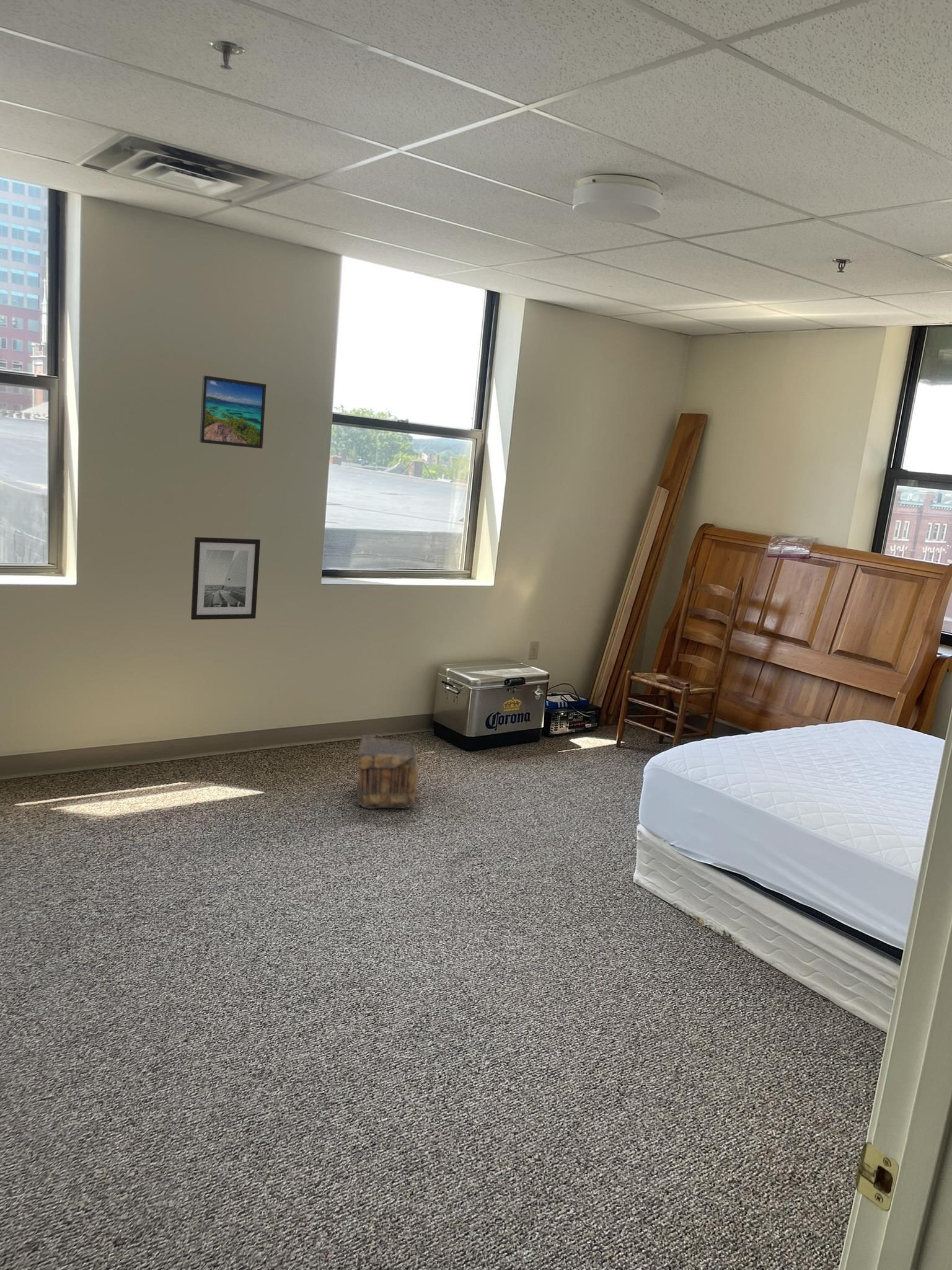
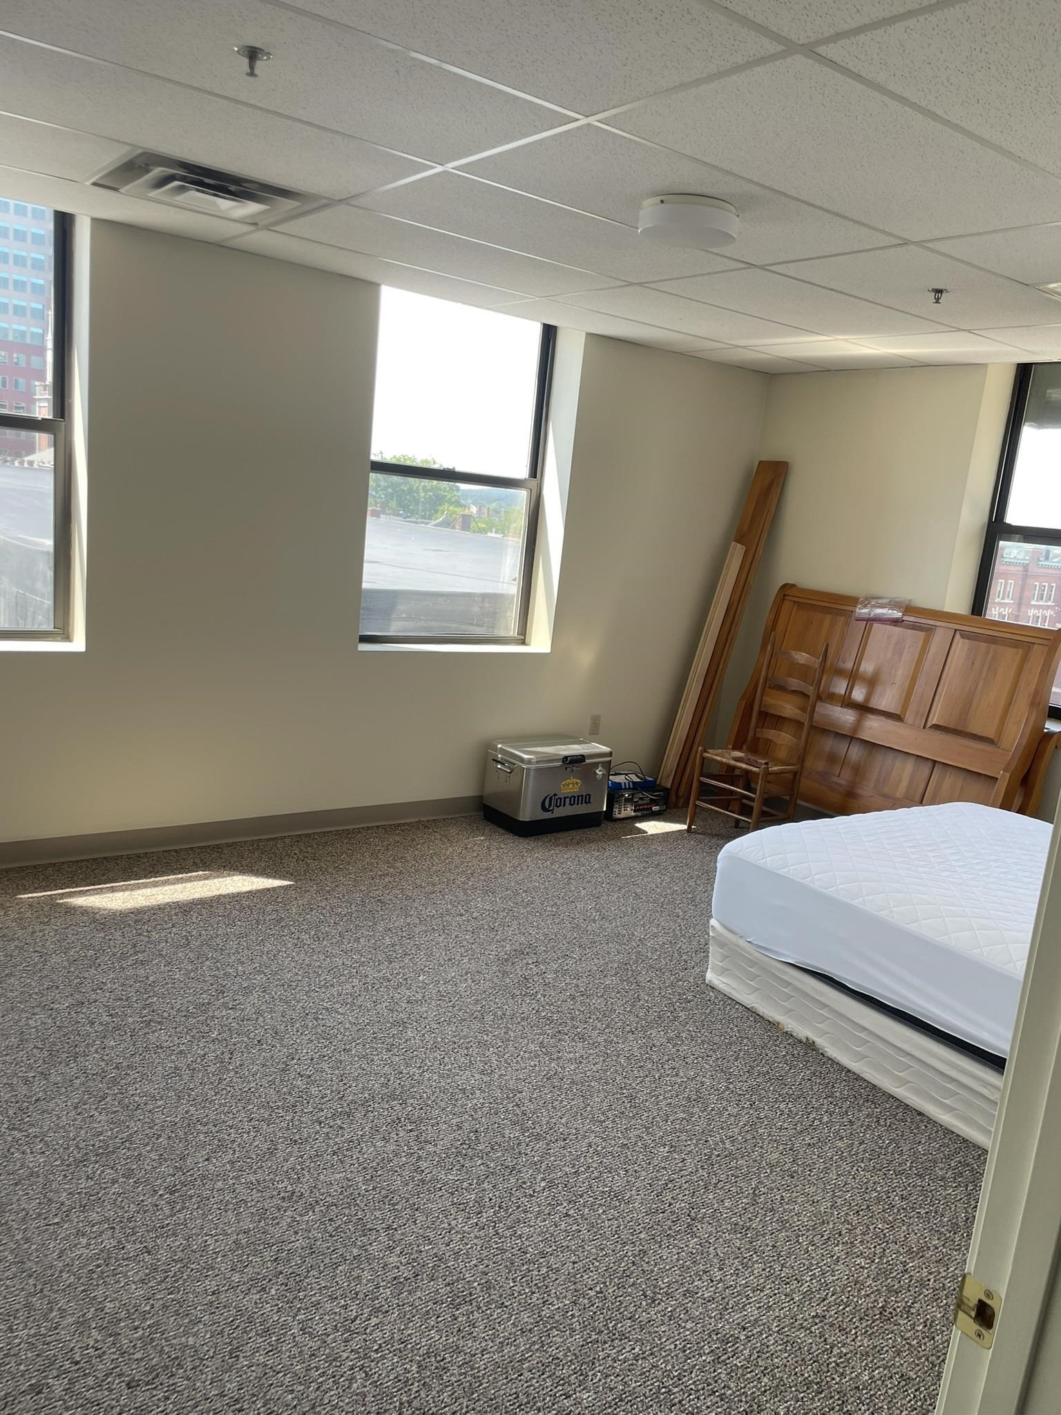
- pouch (387, 771)
- wall art (226, 579)
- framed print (233, 412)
